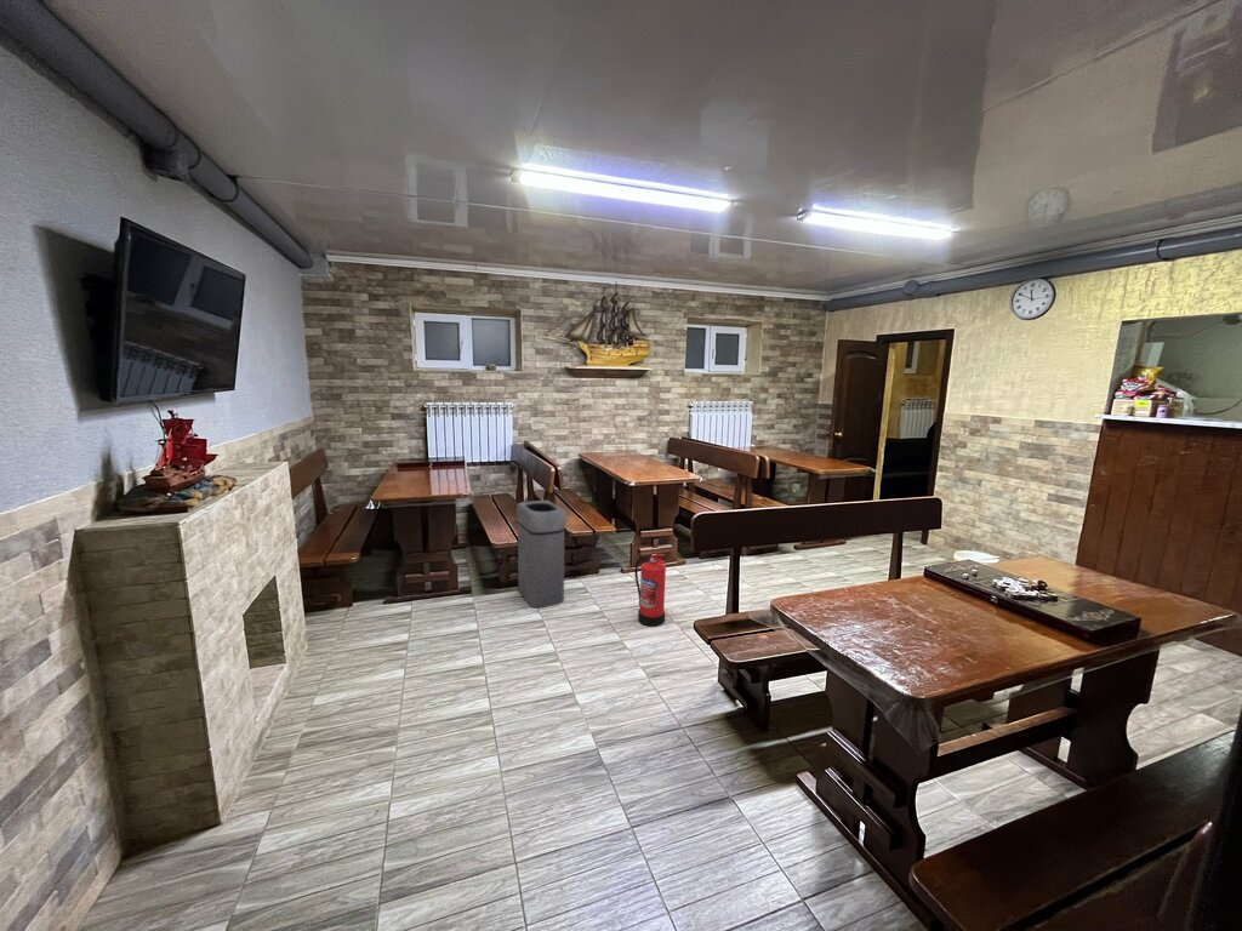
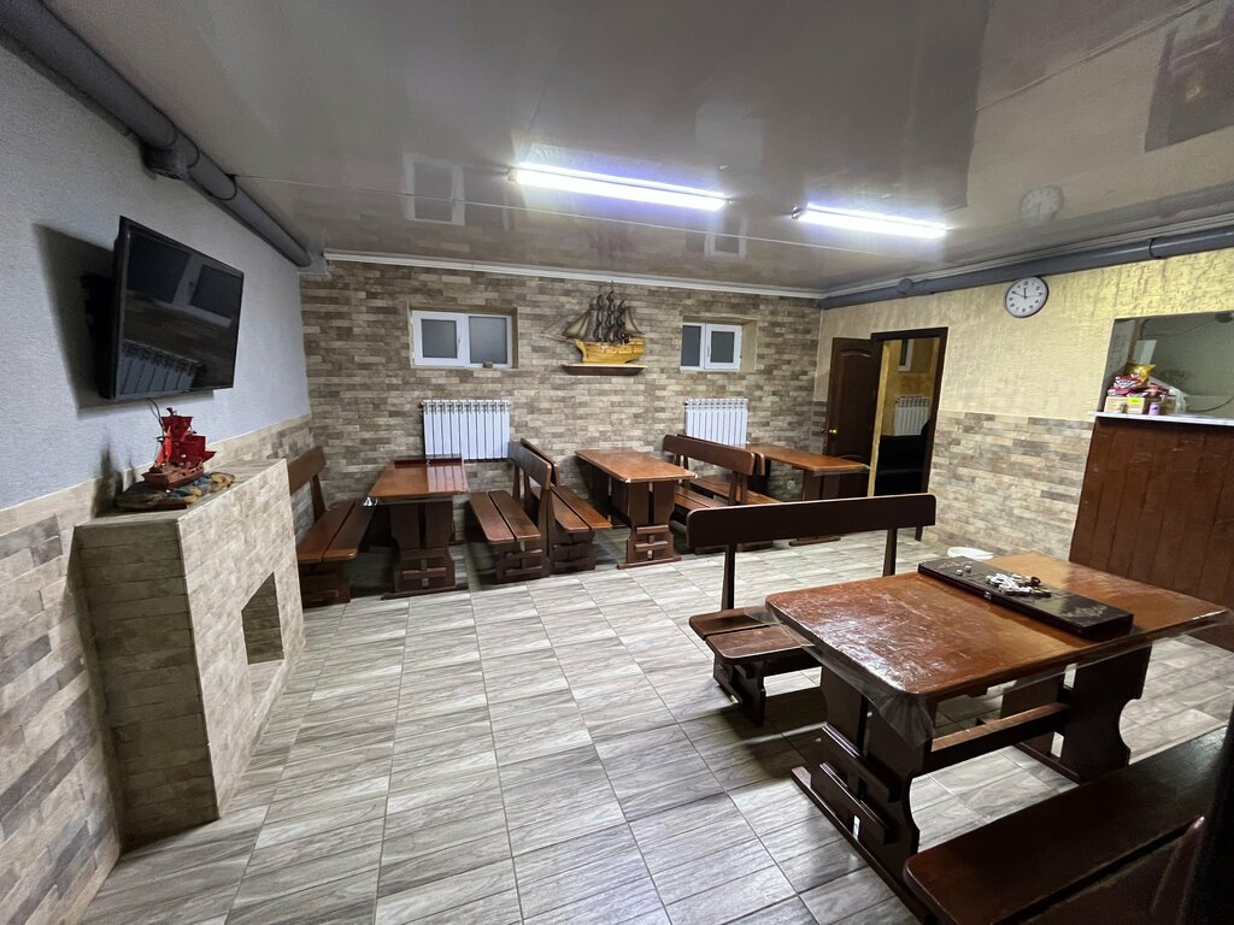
- trash bin (540, 550)
- fire extinguisher (648, 583)
